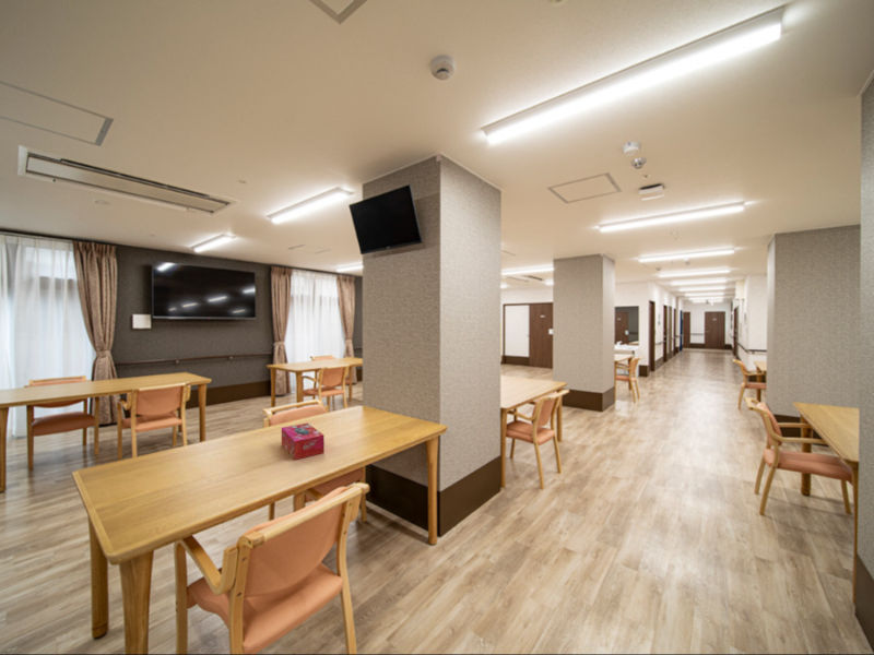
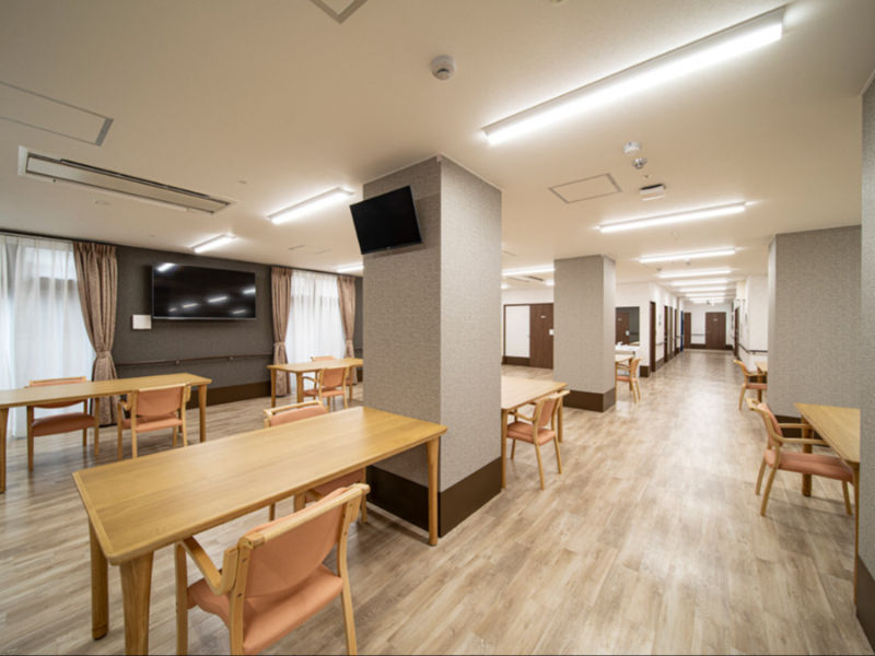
- tissue box (302, 440)
